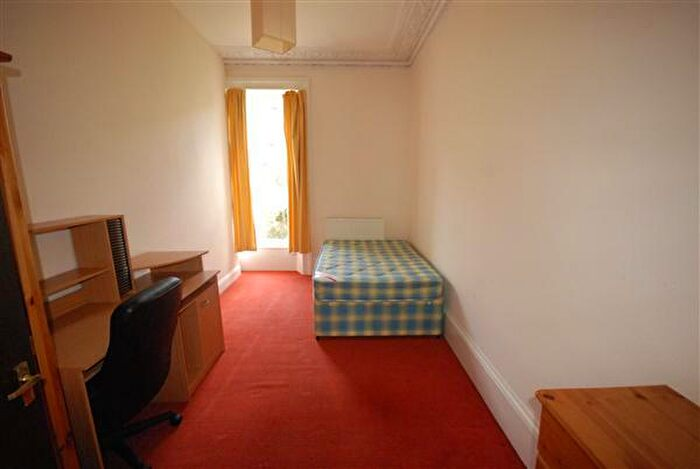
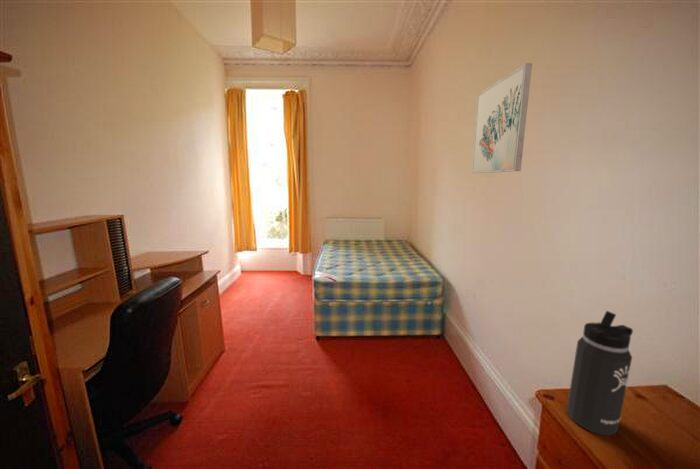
+ wall art (496, 128)
+ thermos bottle (603, 366)
